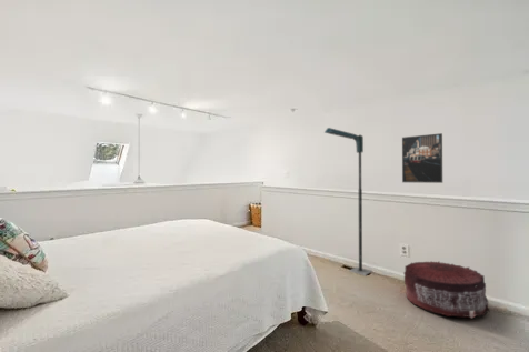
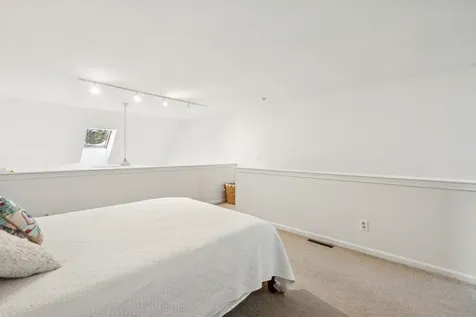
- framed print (421, 159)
- pouf (443, 284)
- floor lamp (359, 204)
